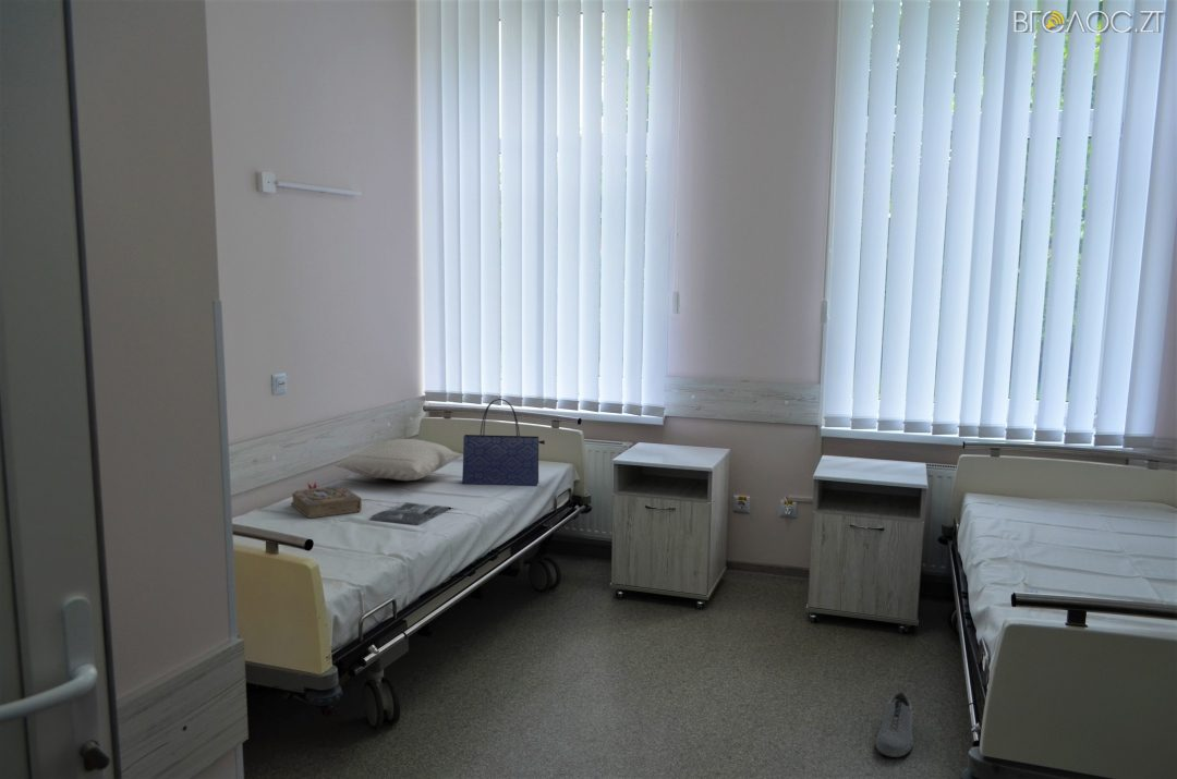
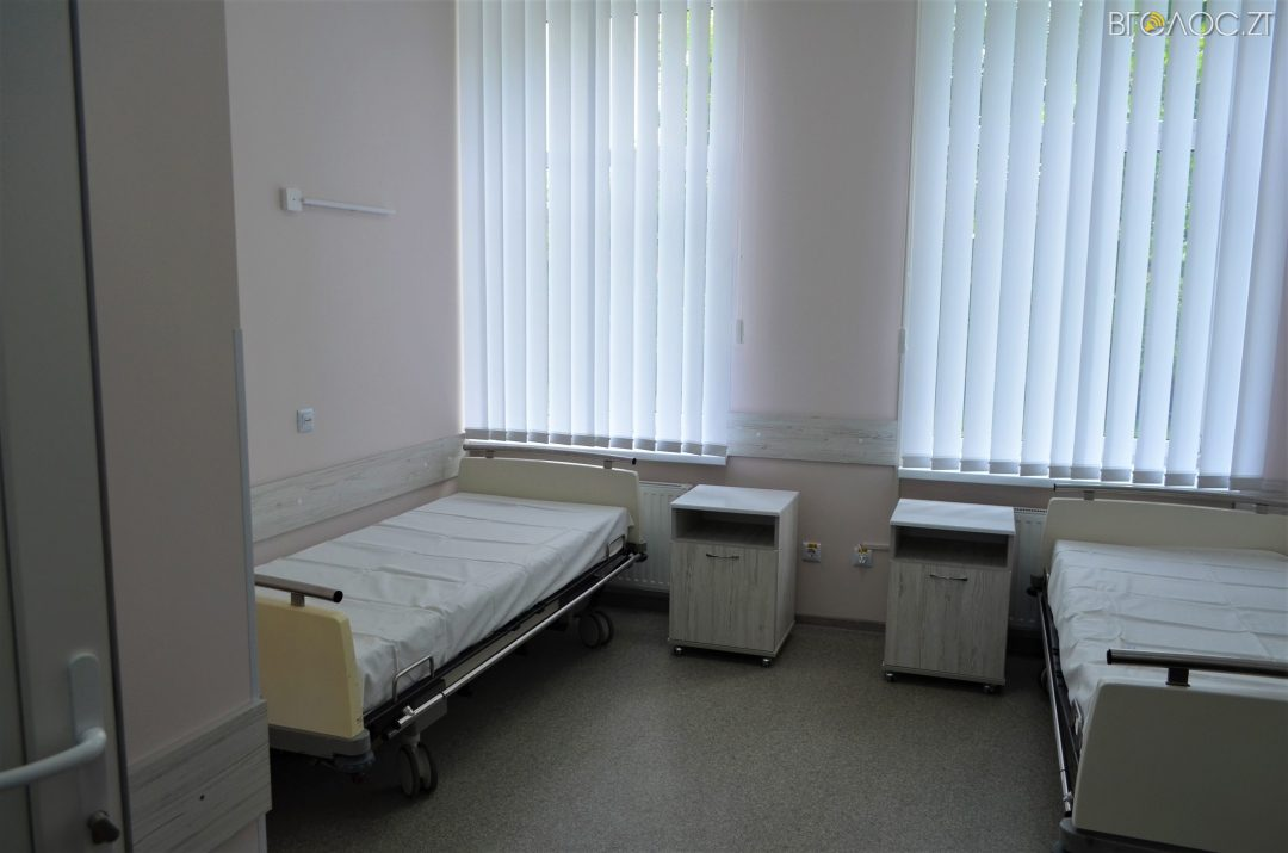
- shoe (896, 721)
- magazine (411, 512)
- book (324, 497)
- pillow (399, 460)
- tote bag (503, 440)
